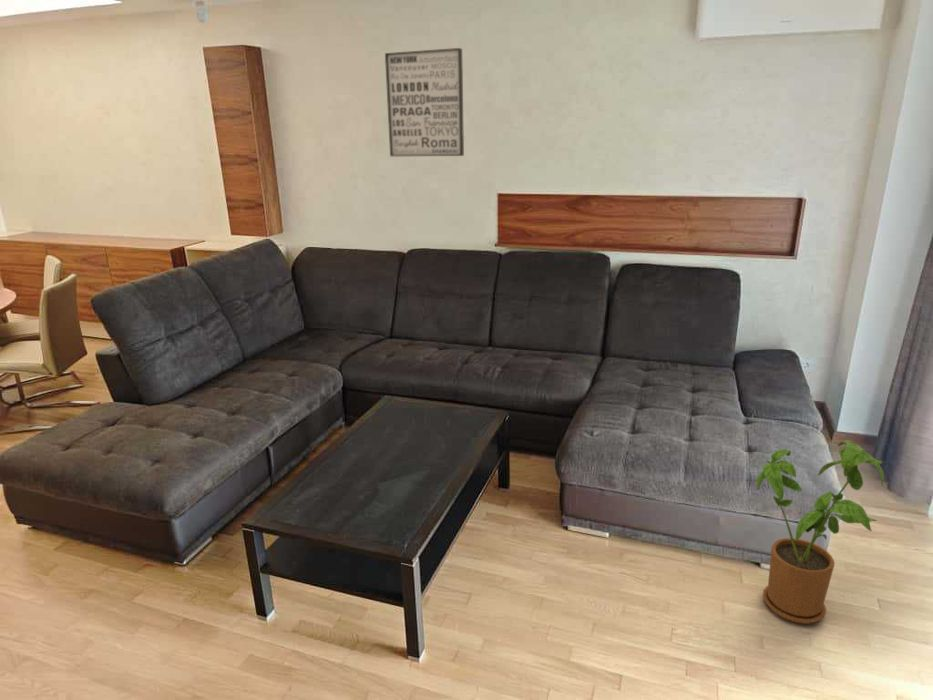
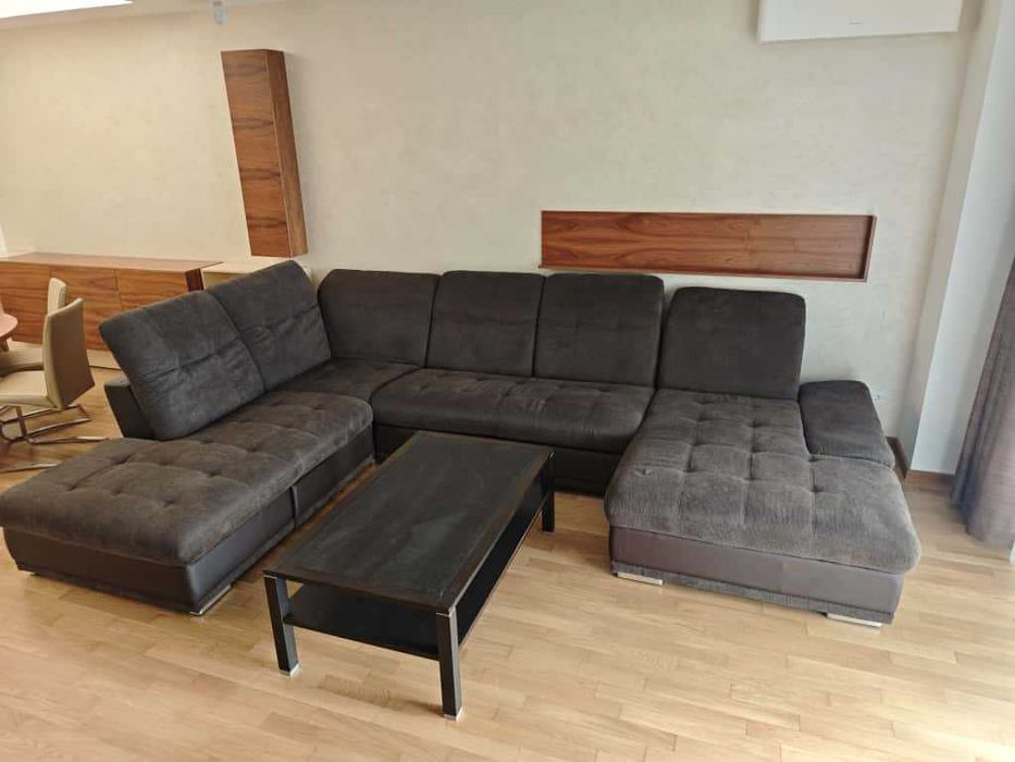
- house plant (814, 533)
- wall art (424, 104)
